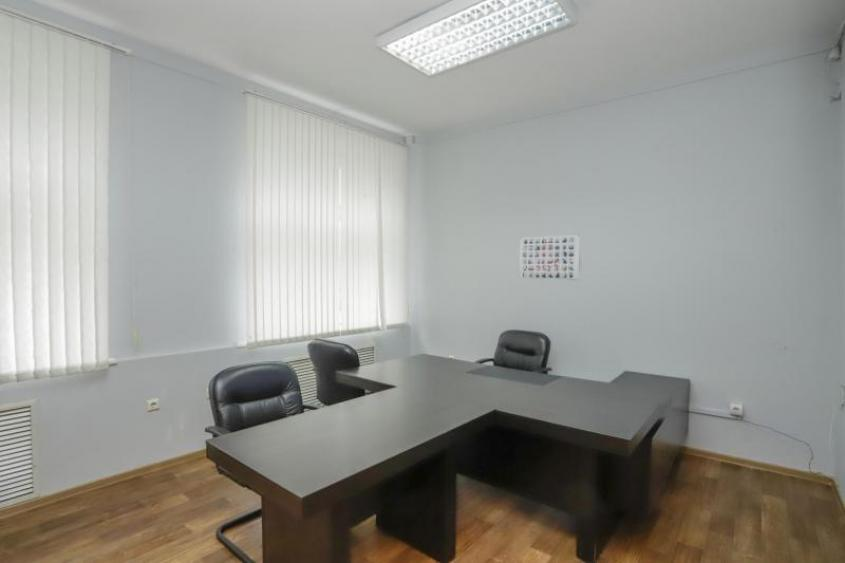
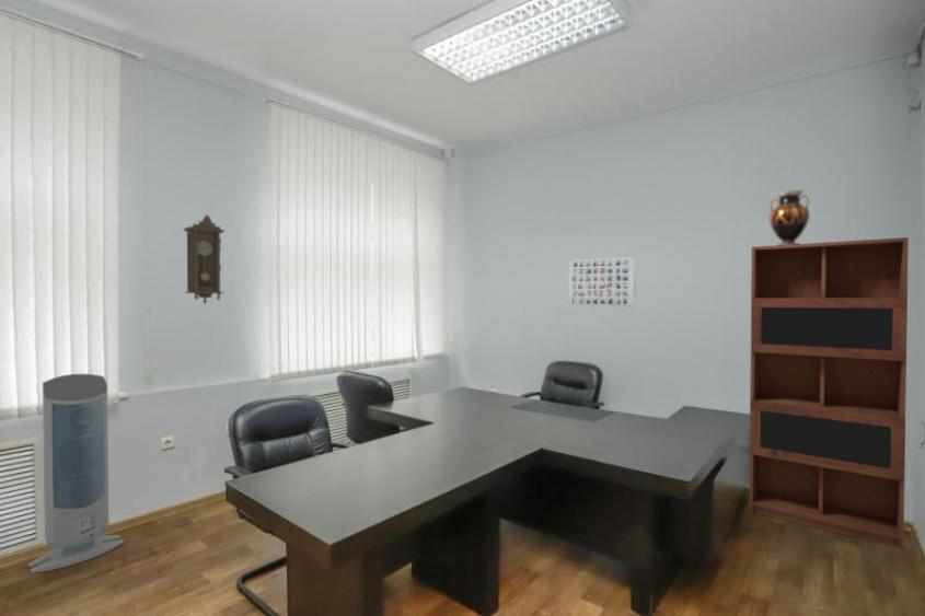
+ pendulum clock (204, 259)
+ bookcase (822, 384)
+ vase (788, 219)
+ air purifier (77, 464)
